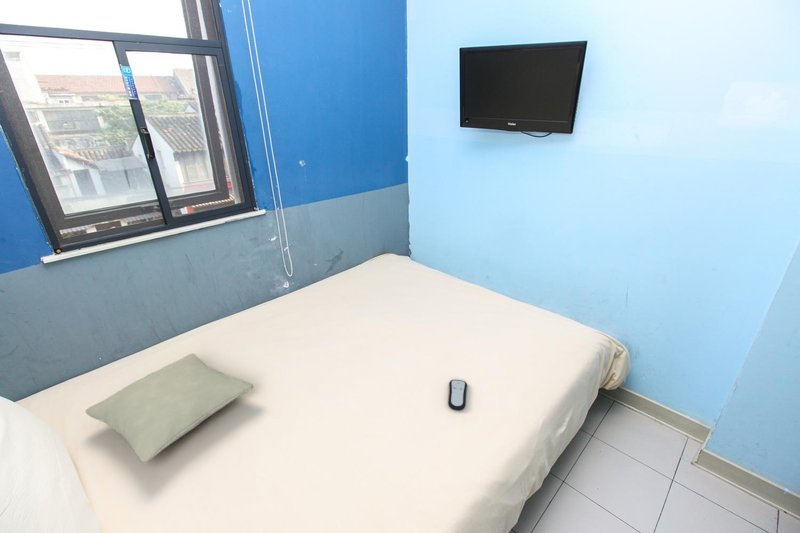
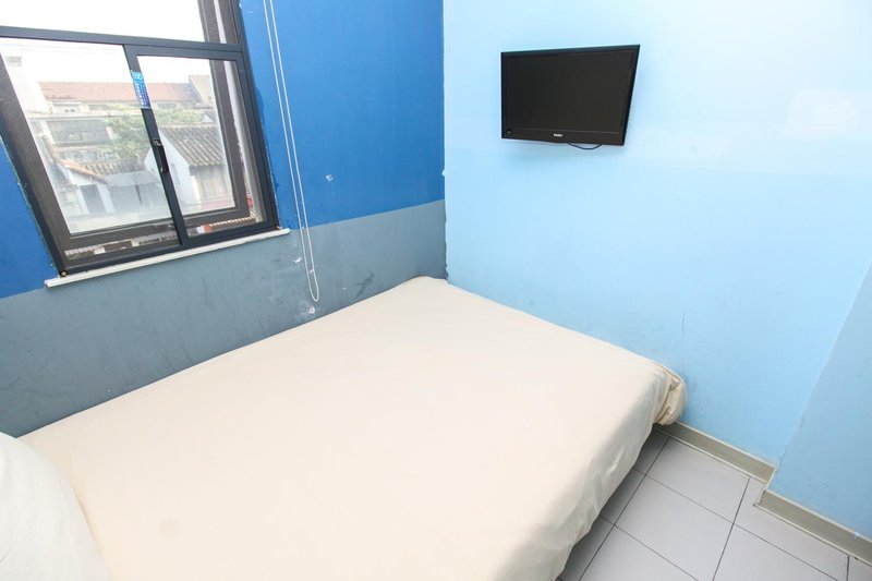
- remote control (457, 394)
- pillow (172, 398)
